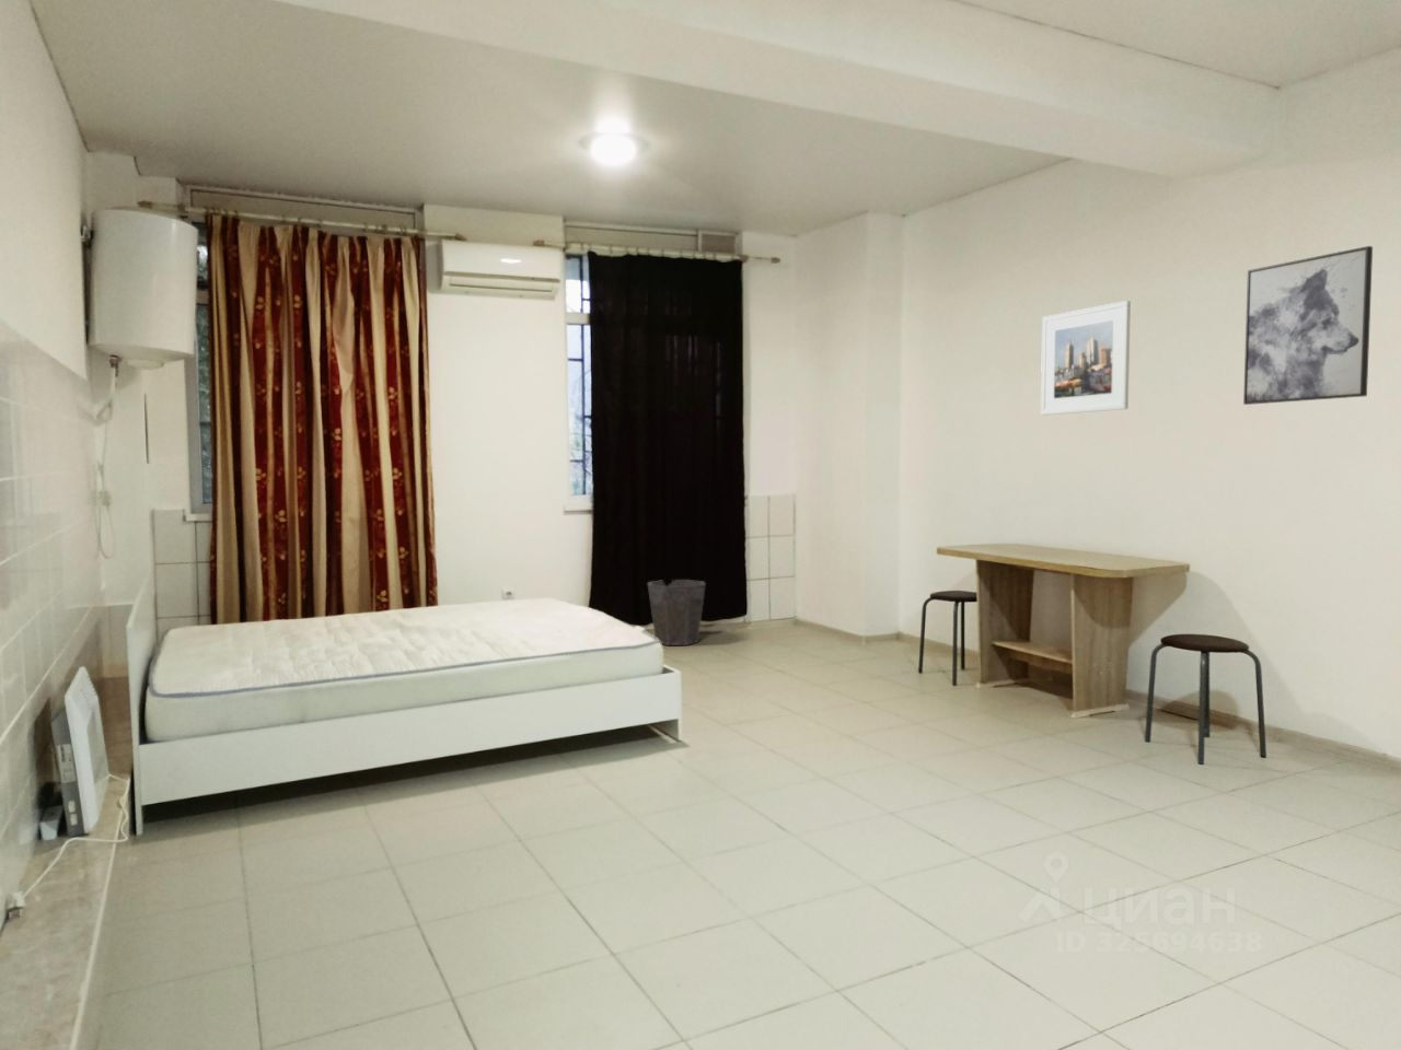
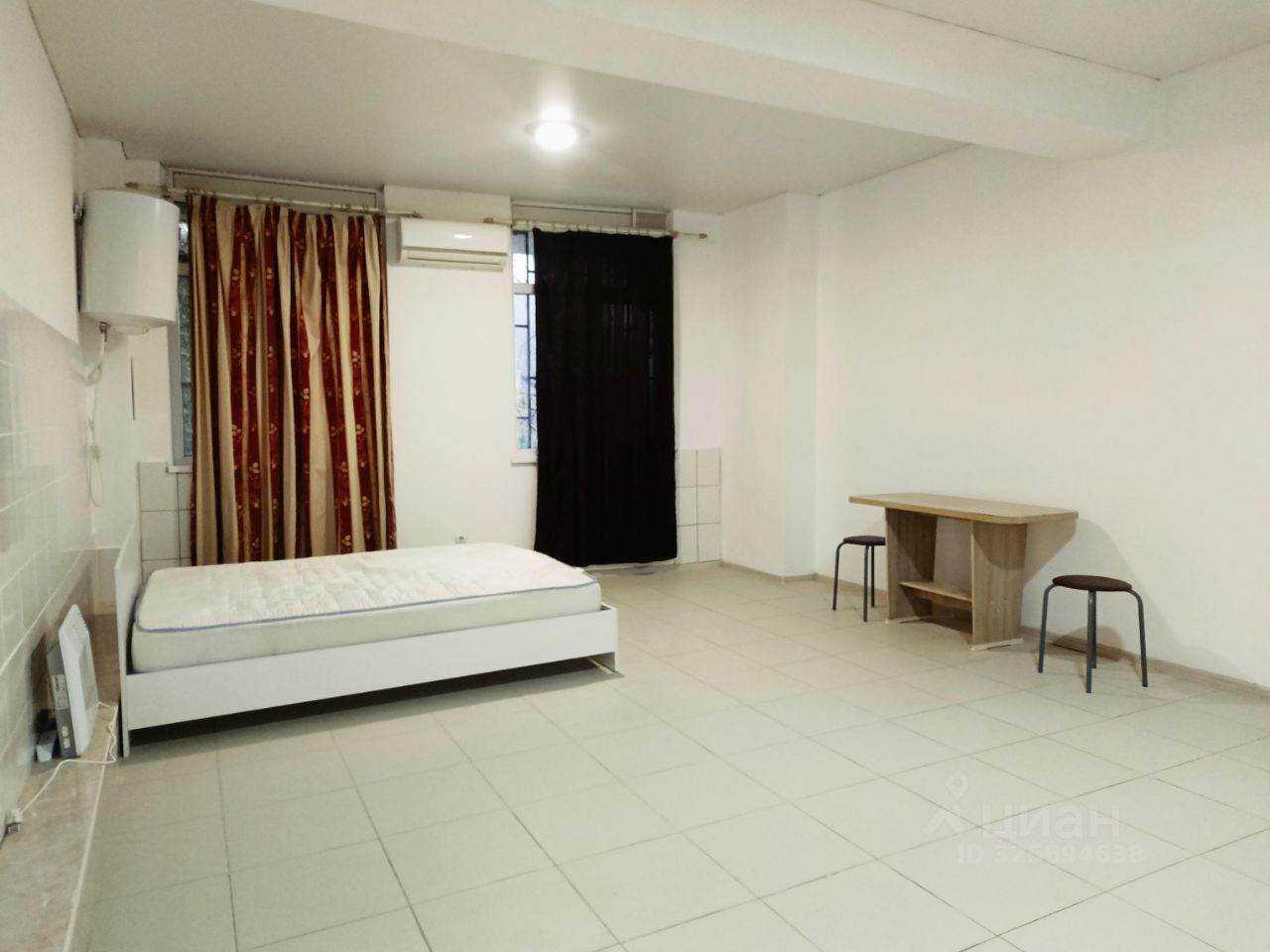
- wall art (1304, 329)
- waste bin (676, 611)
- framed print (1082, 360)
